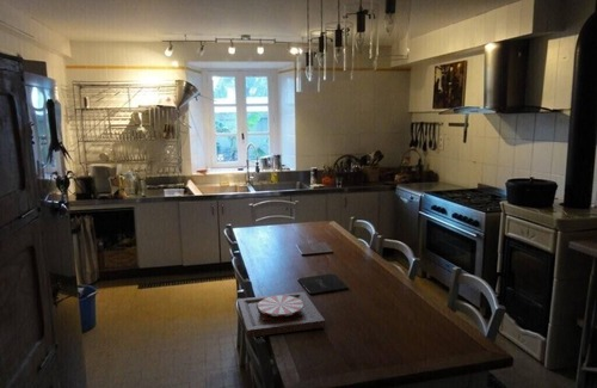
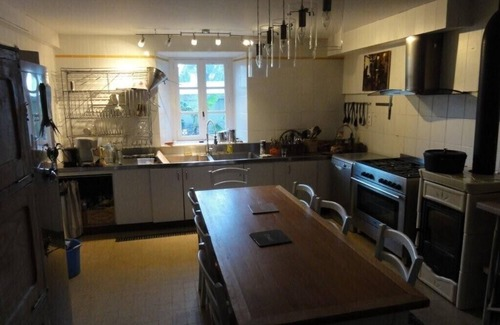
- plate (278, 309)
